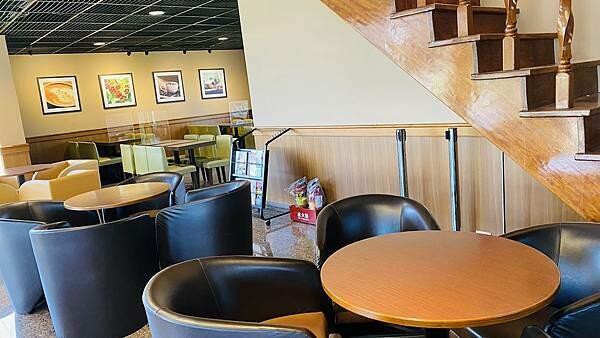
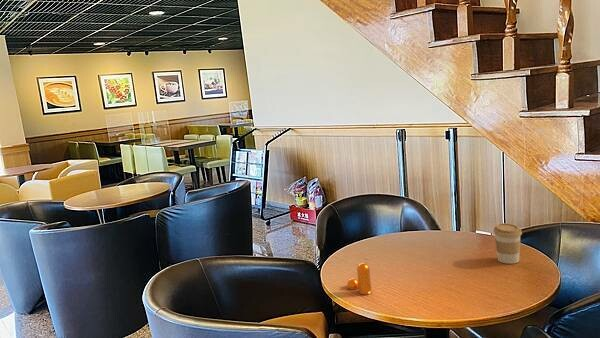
+ pepper shaker (358, 275)
+ coffee cup (507, 243)
